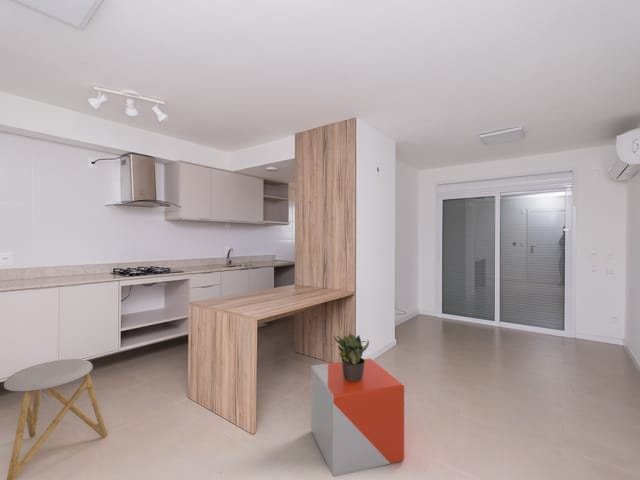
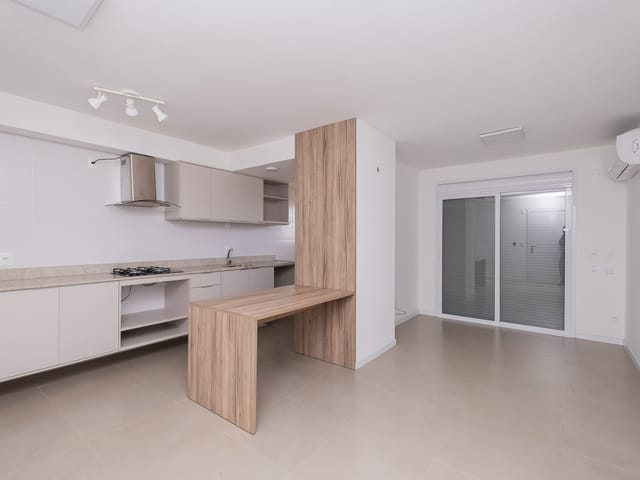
- stool (61, 410)
- potted plant (353, 351)
- stool (354, 409)
